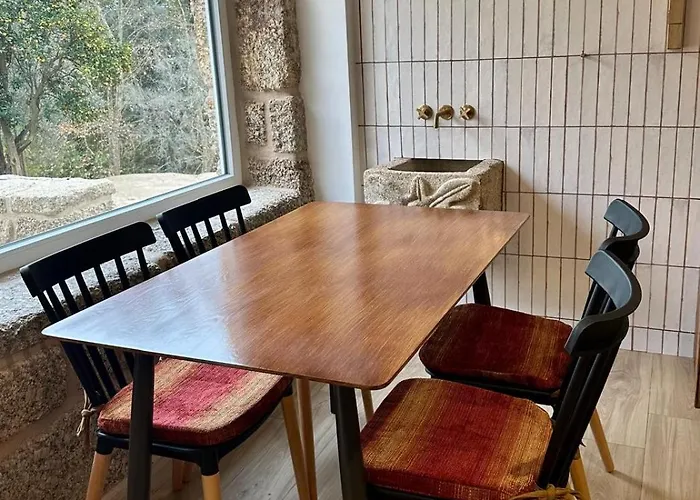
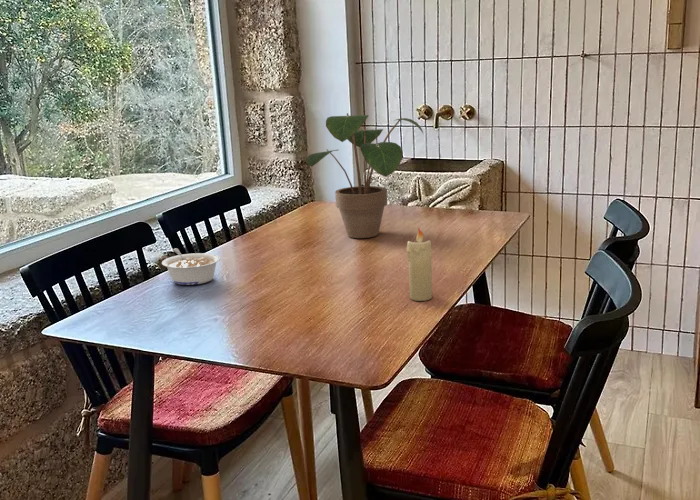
+ legume (189, 267)
+ candle (419, 263)
+ potted plant (359, 173)
